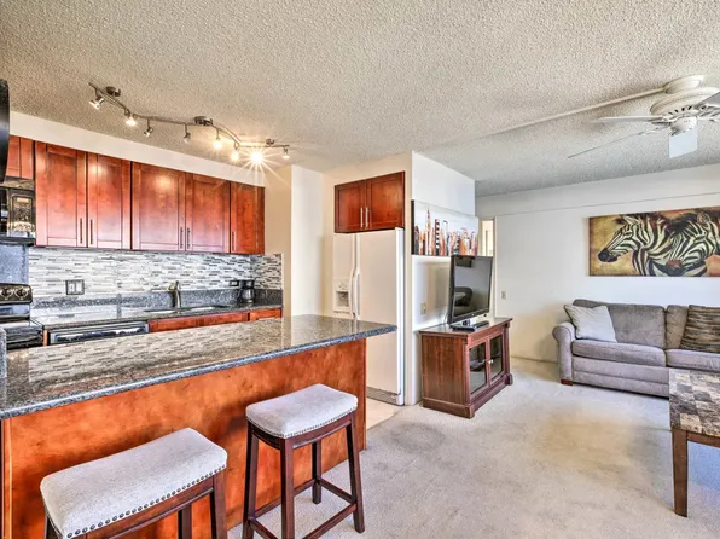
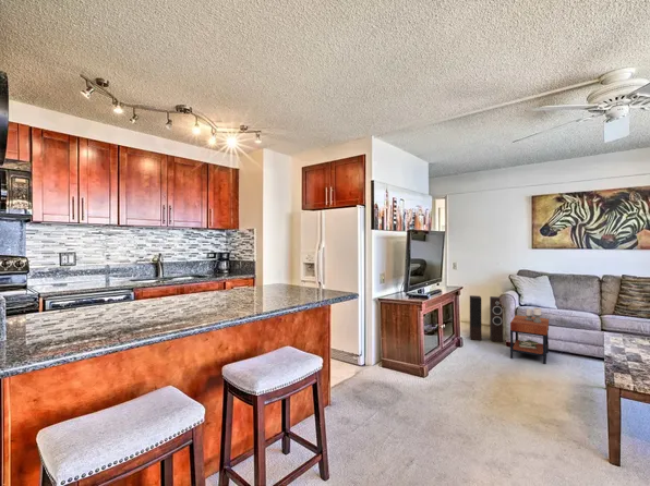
+ stereo (490, 318)
+ side table (529, 330)
